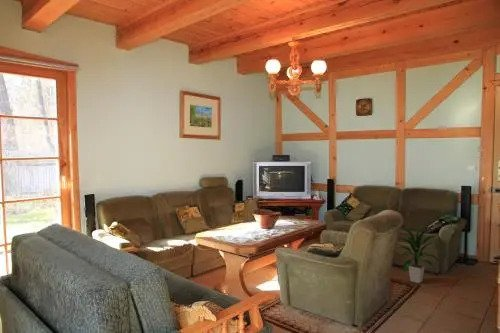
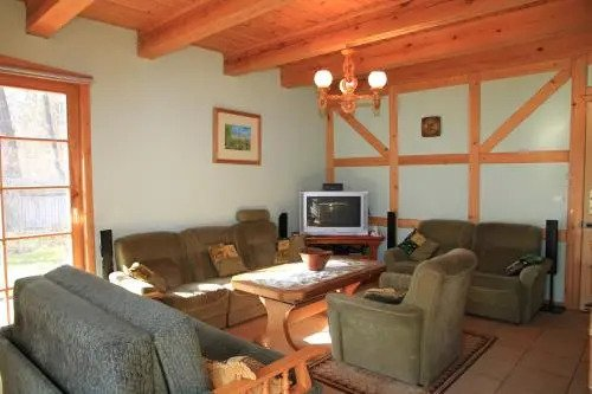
- indoor plant (414, 252)
